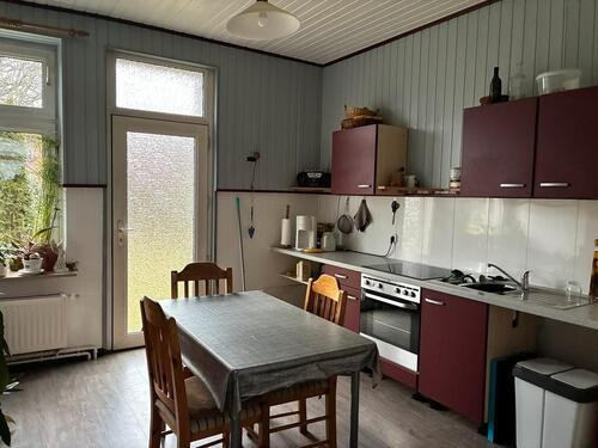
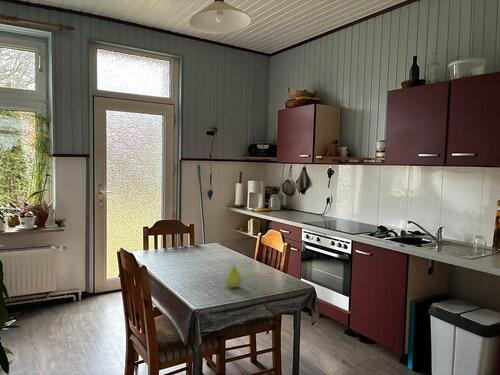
+ fruit (233, 275)
